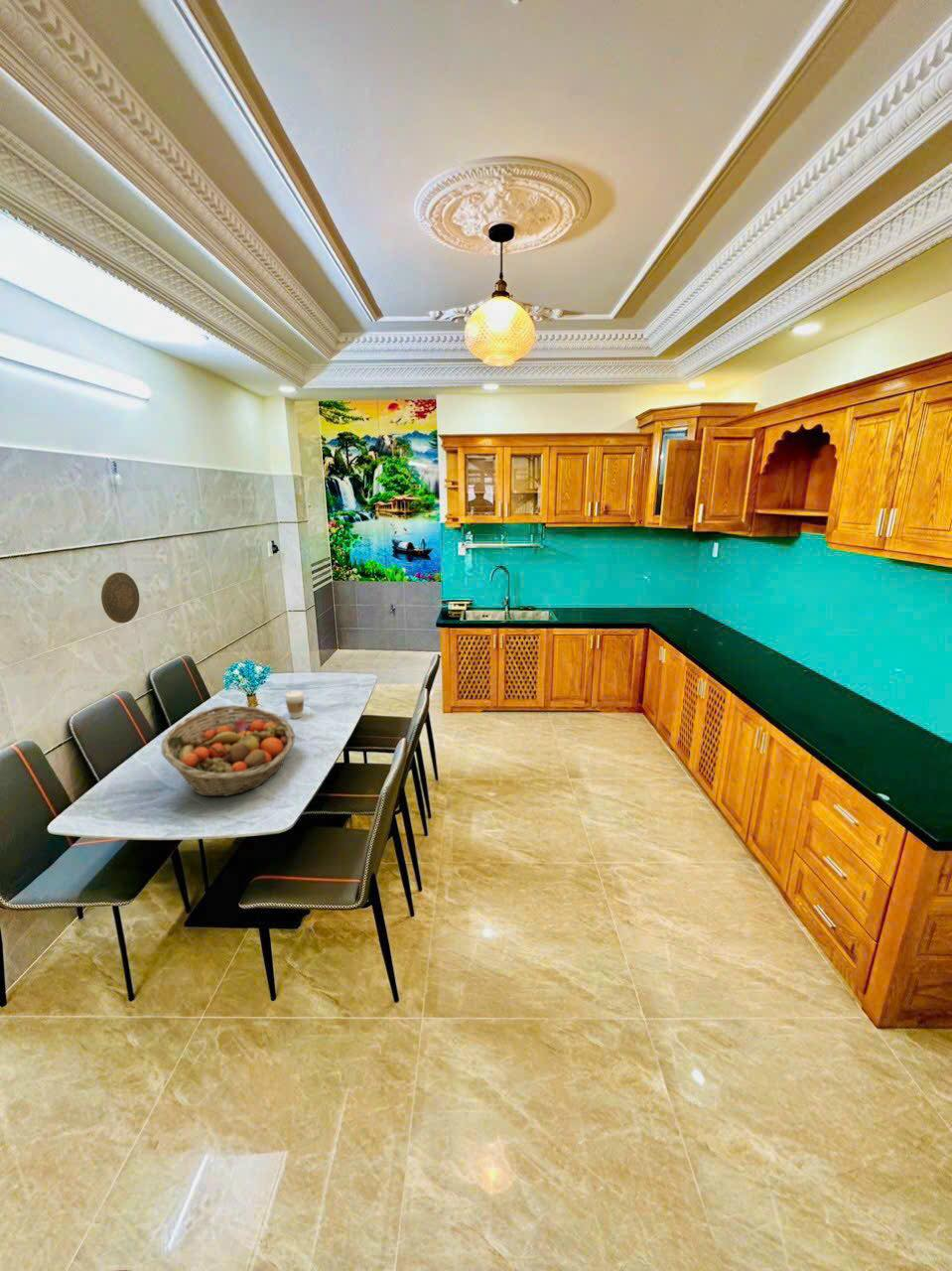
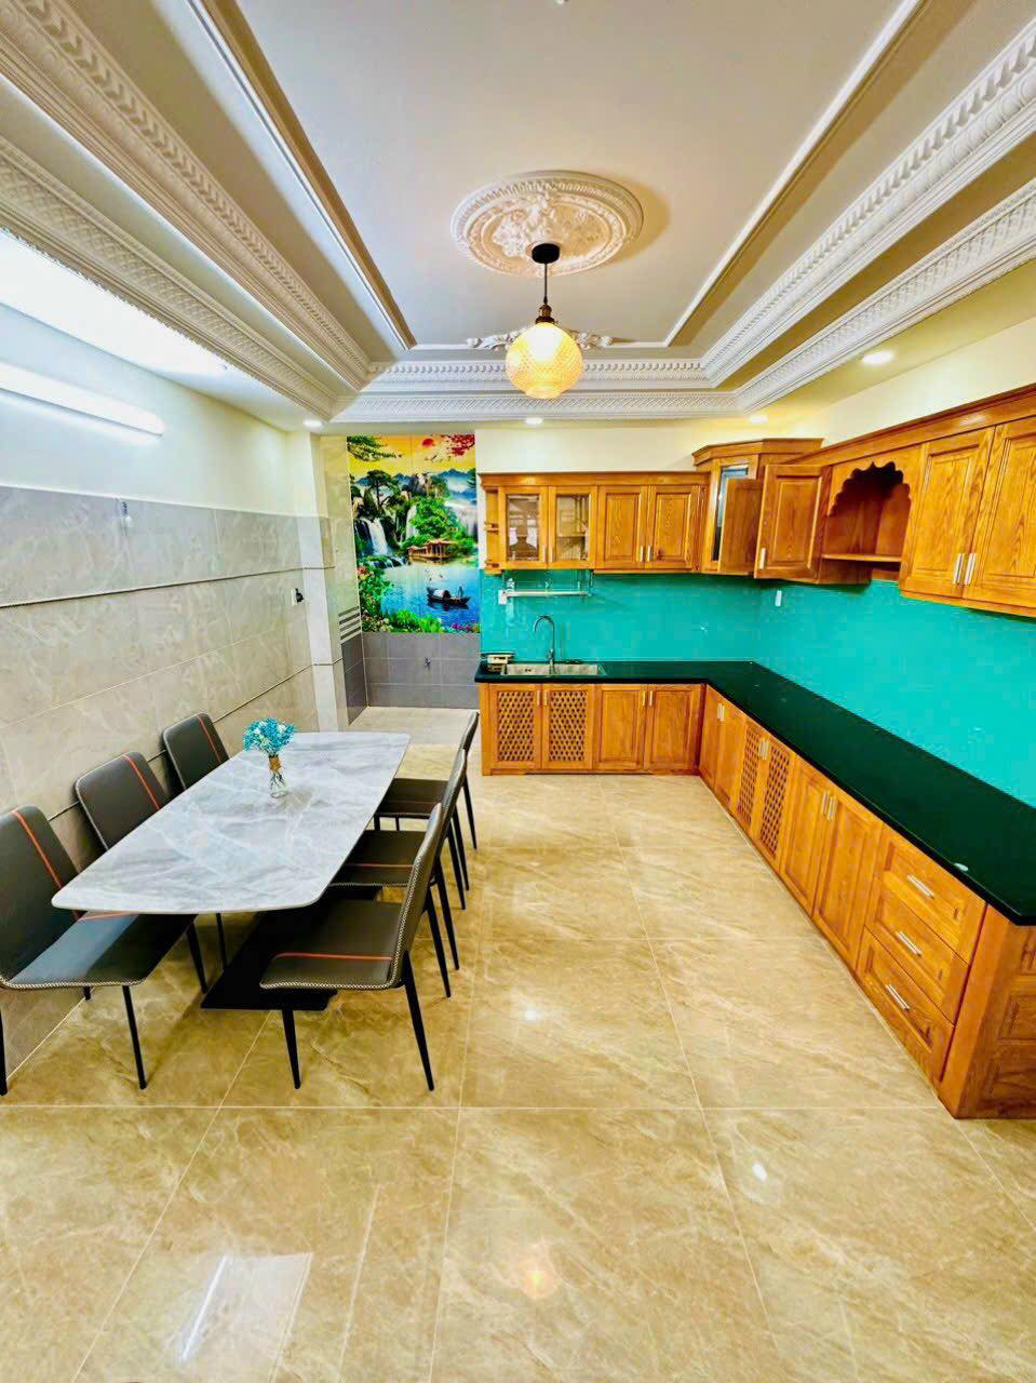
- fruit basket (233, 747)
- decorative plate (123, 598)
- coffee cup (295, 704)
